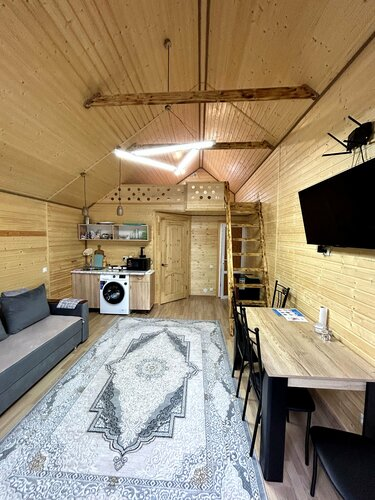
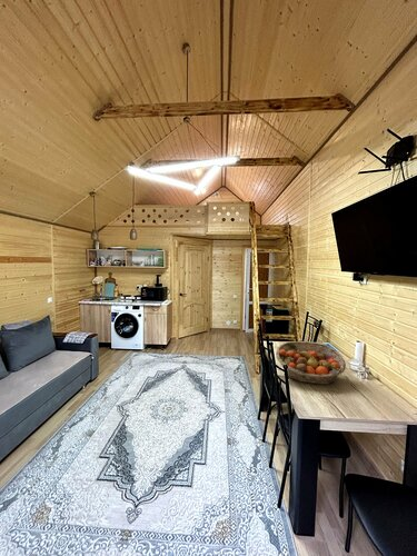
+ fruit basket (308, 361)
